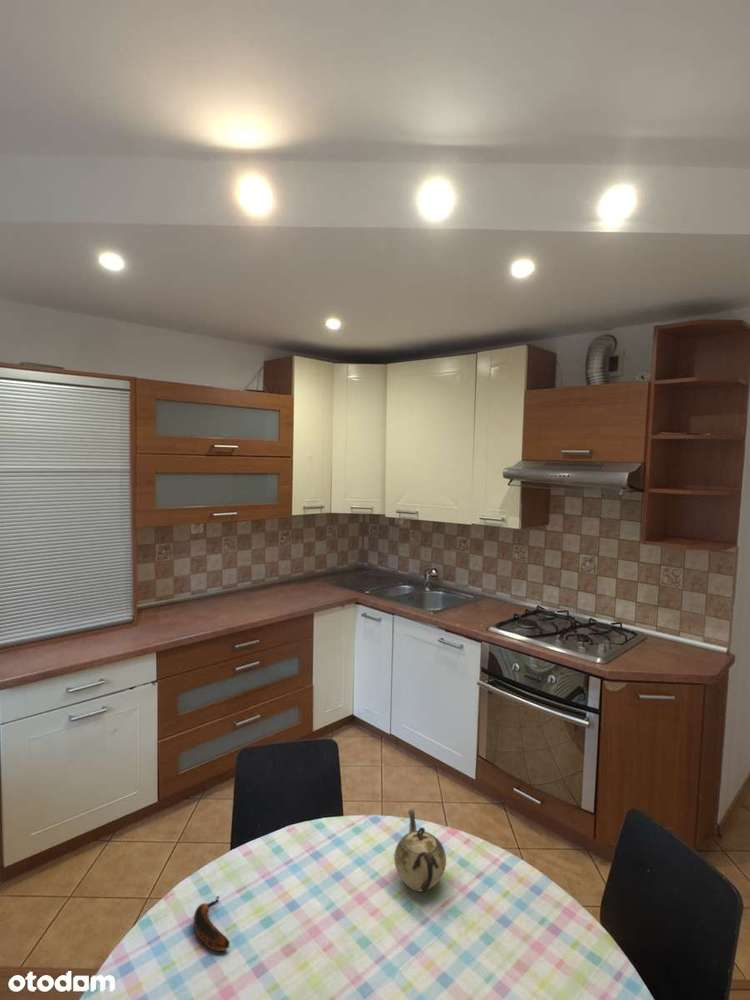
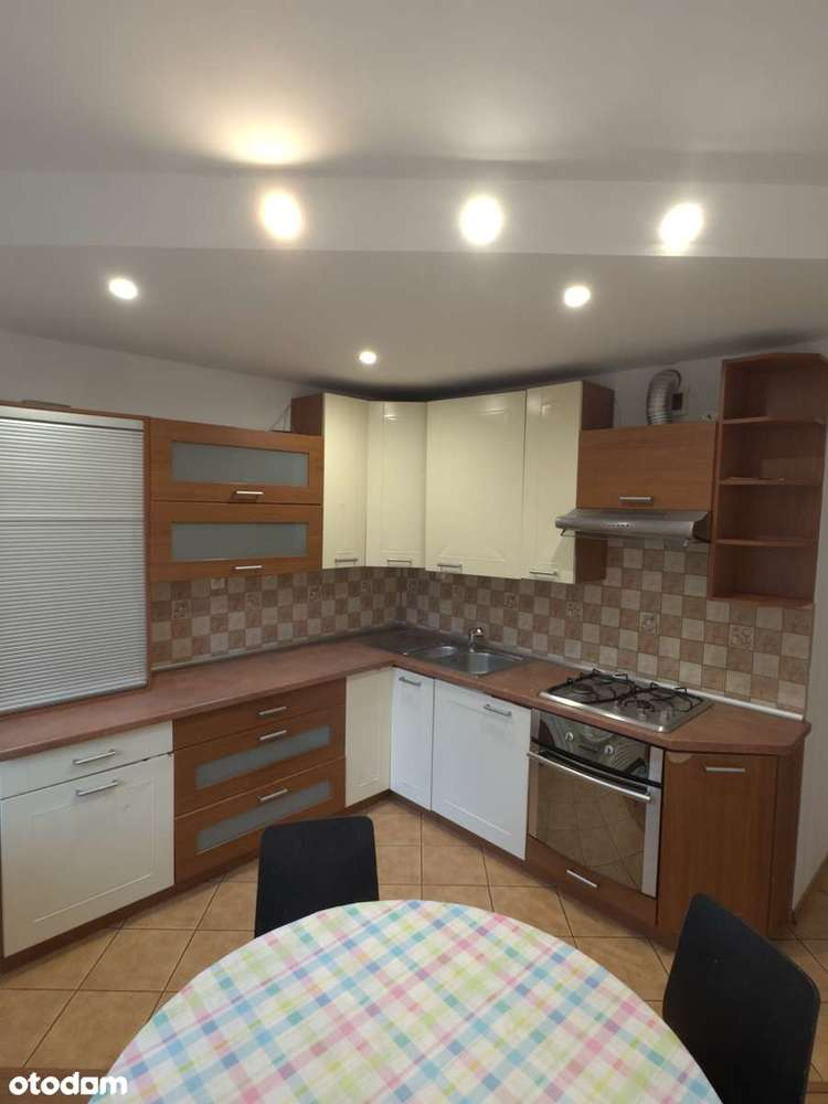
- teapot (419, 850)
- banana (211, 922)
